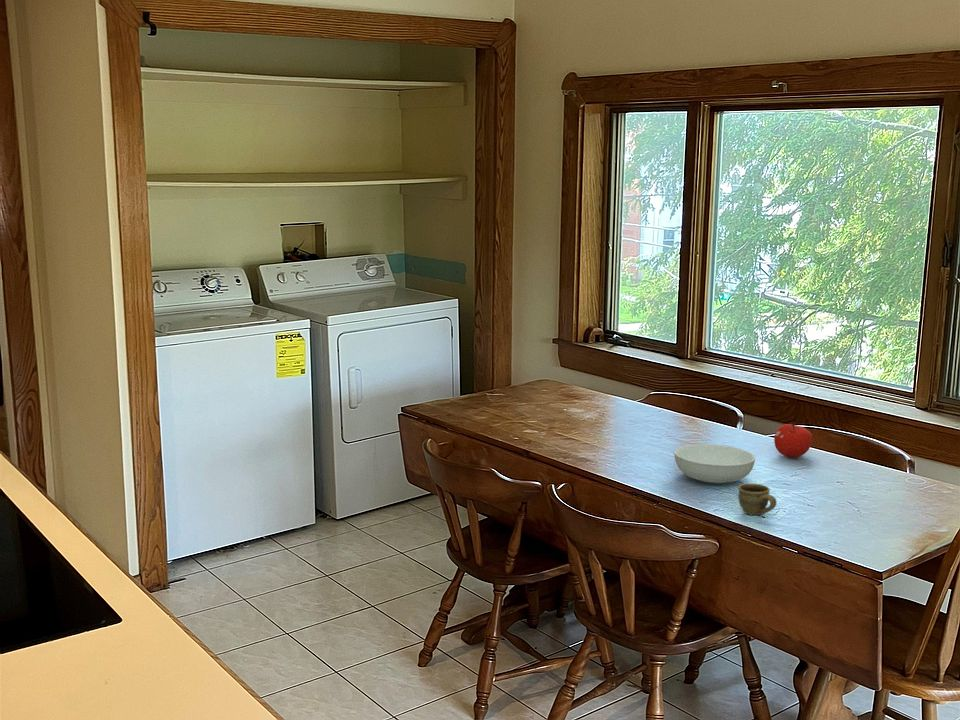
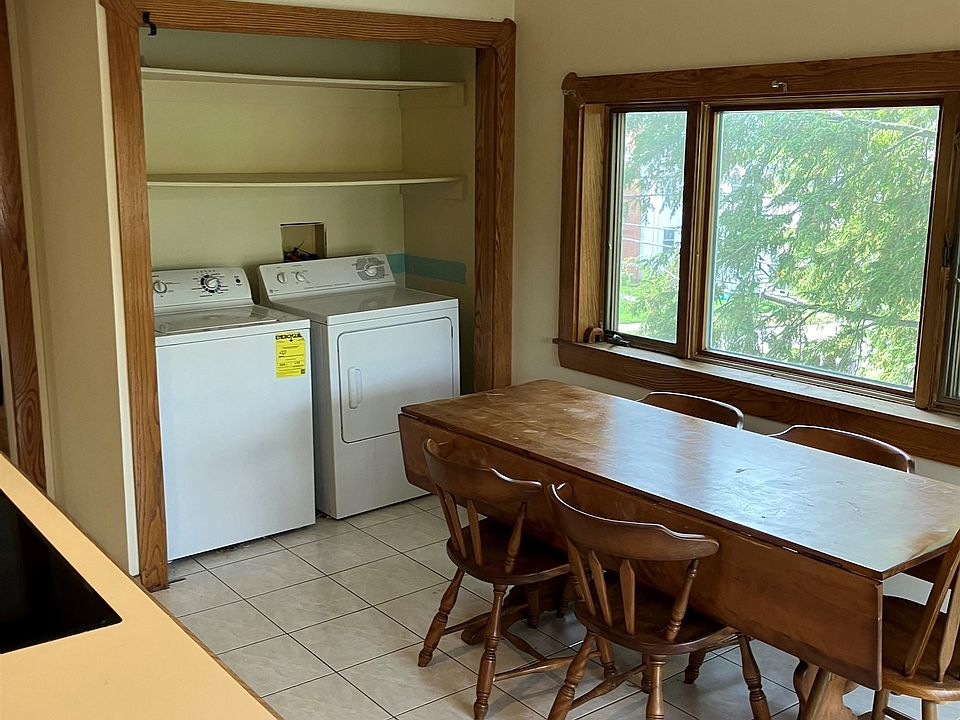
- cup (757, 501)
- fruit (793, 439)
- serving bowl (714, 466)
